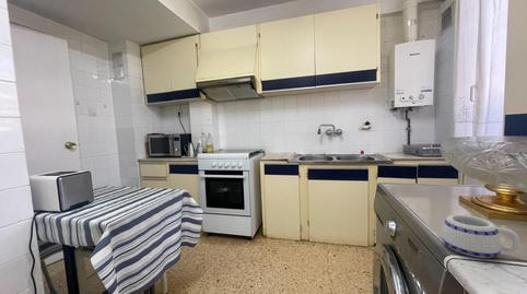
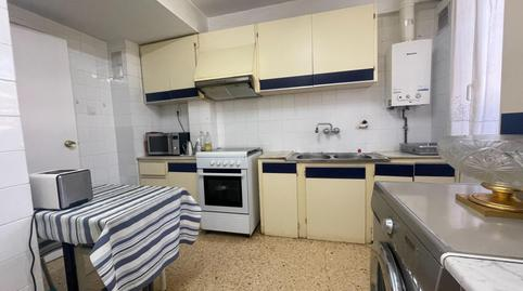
- mug (478, 235)
